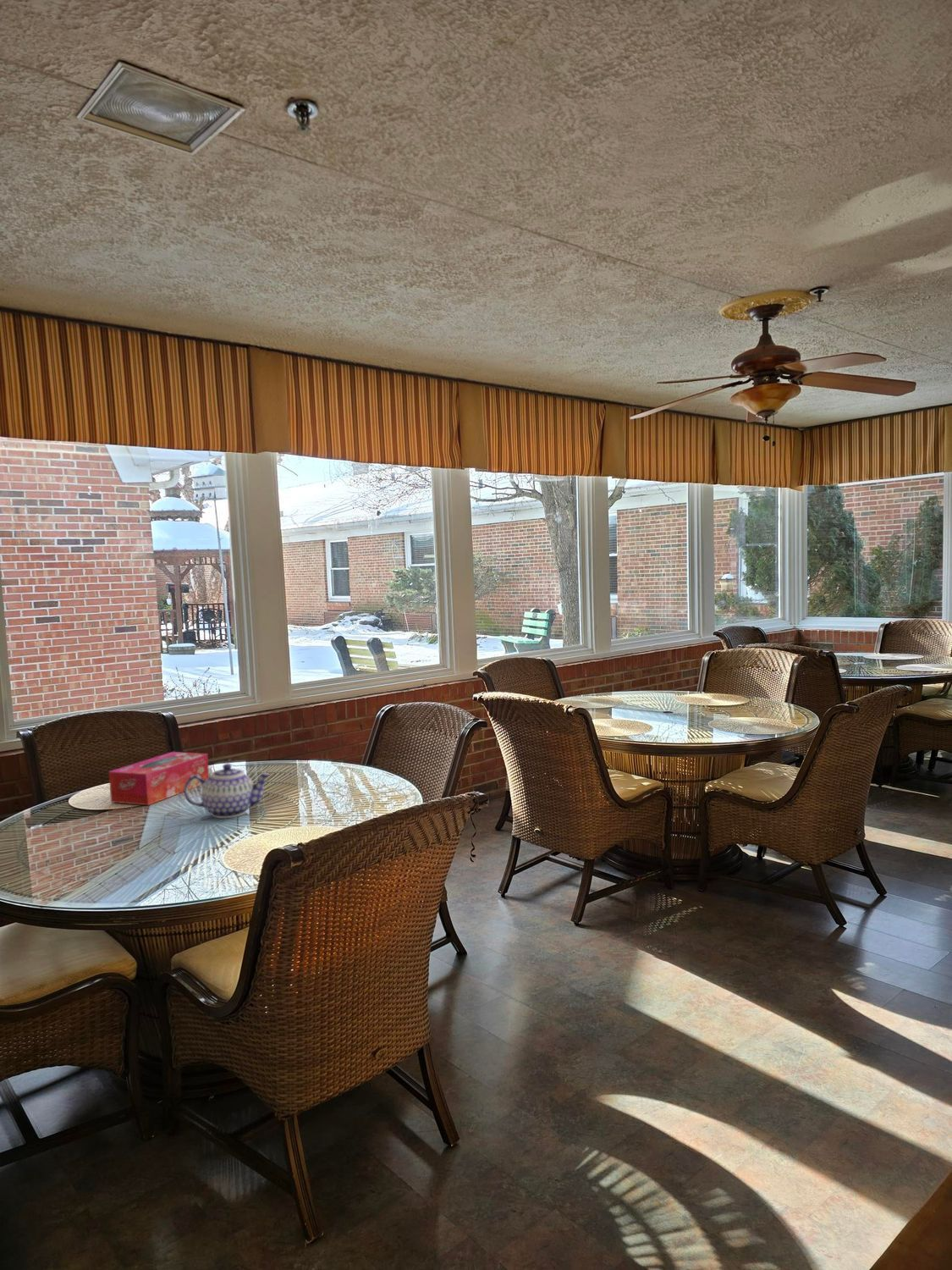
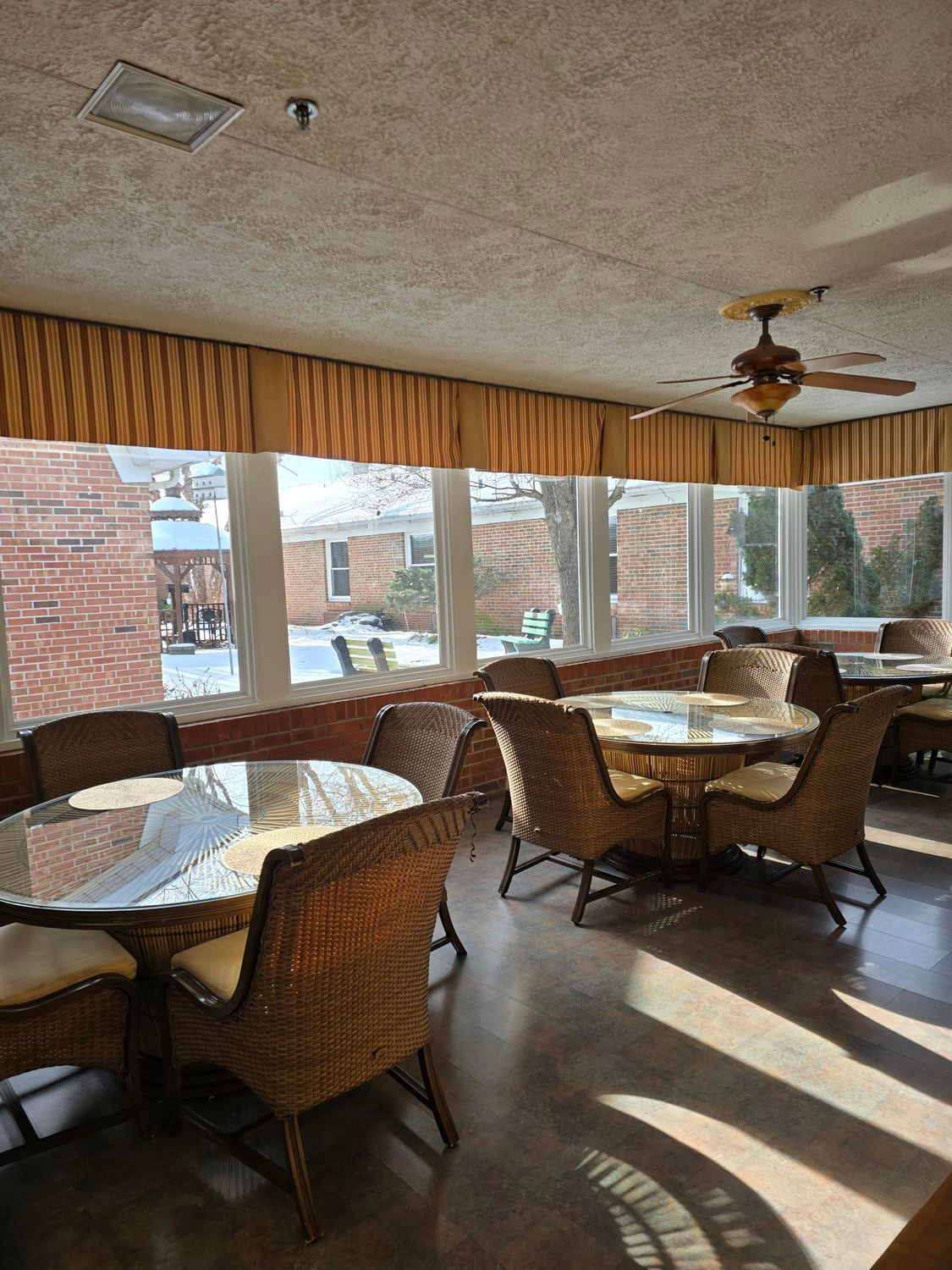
- teapot (228, 788)
- tissue box (161, 776)
